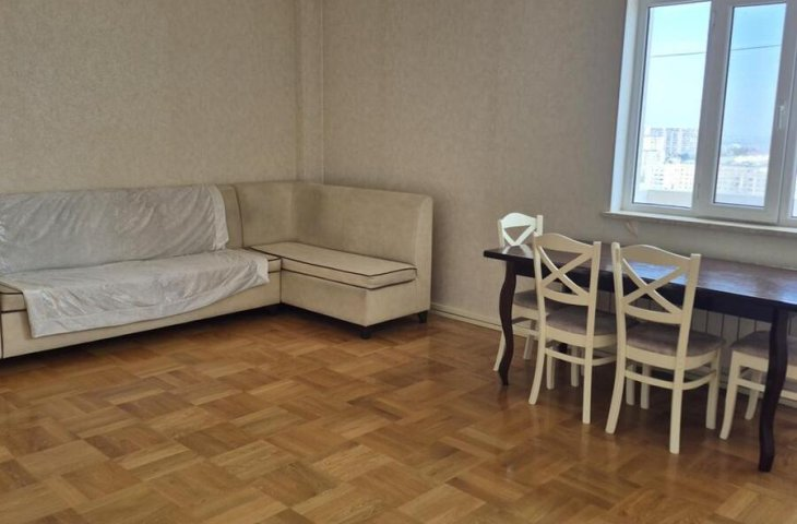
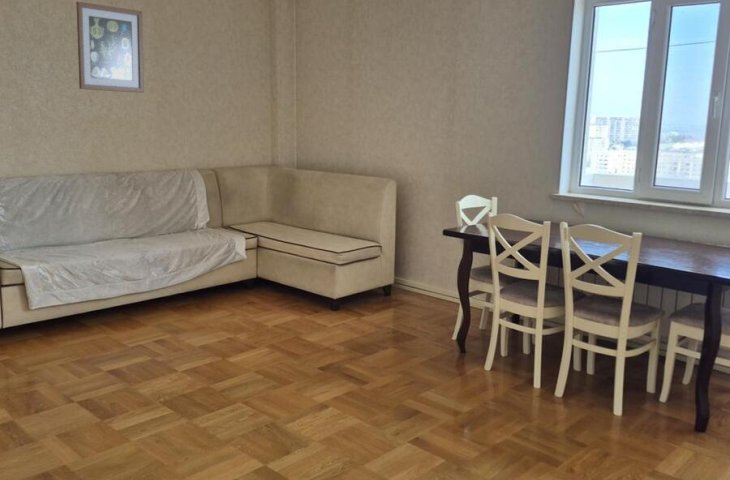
+ wall art (111, 49)
